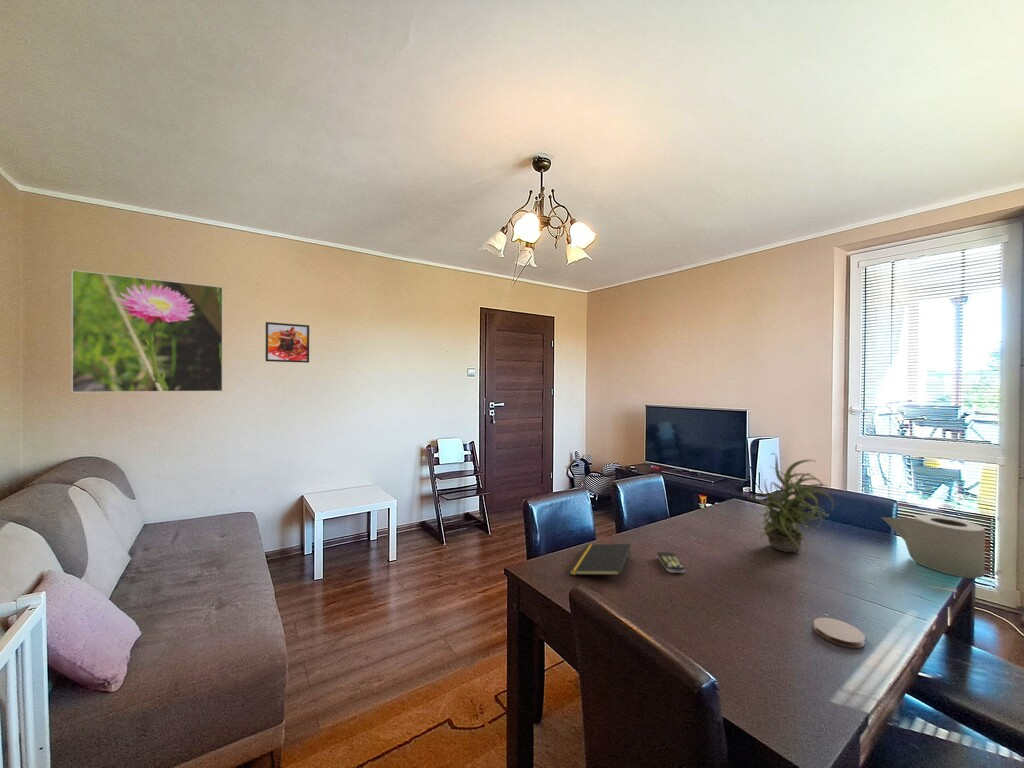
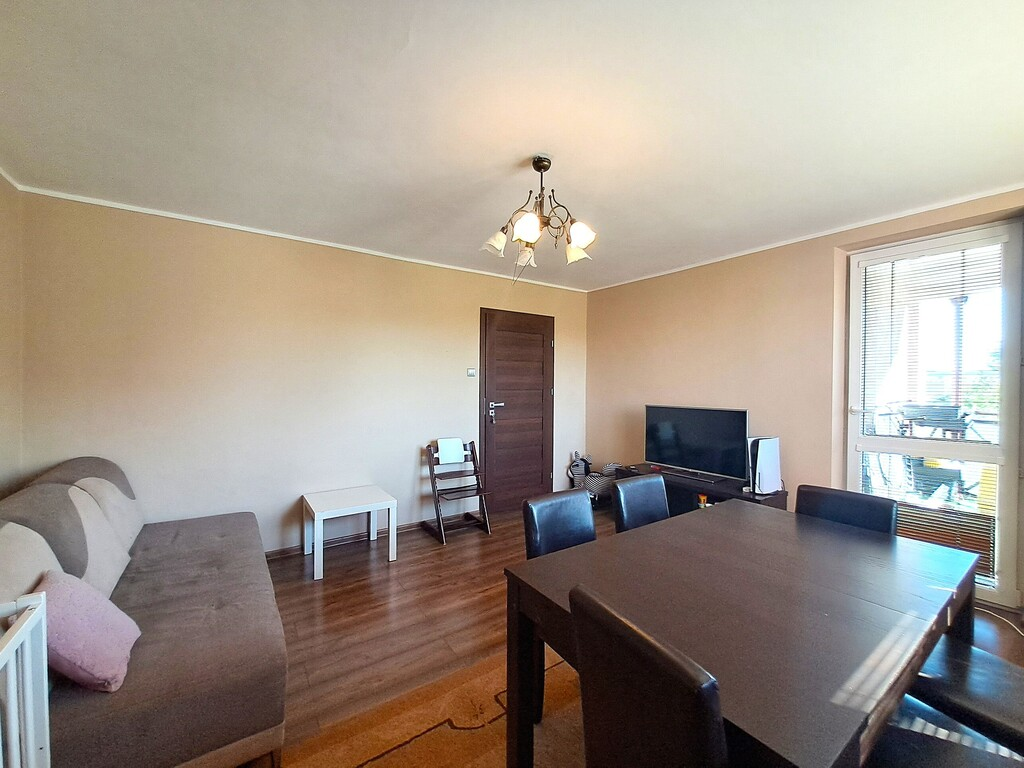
- coaster (838, 632)
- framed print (288, 342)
- notepad (601, 558)
- potted plant (793, 504)
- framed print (153, 335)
- remote control (670, 561)
- toilet paper roll (929, 540)
